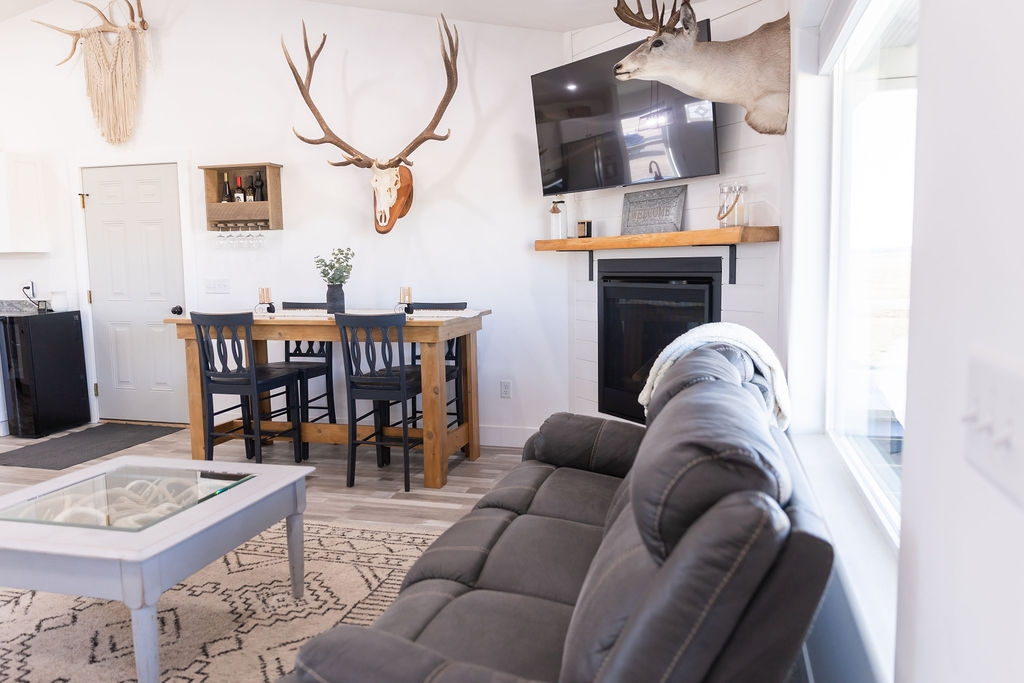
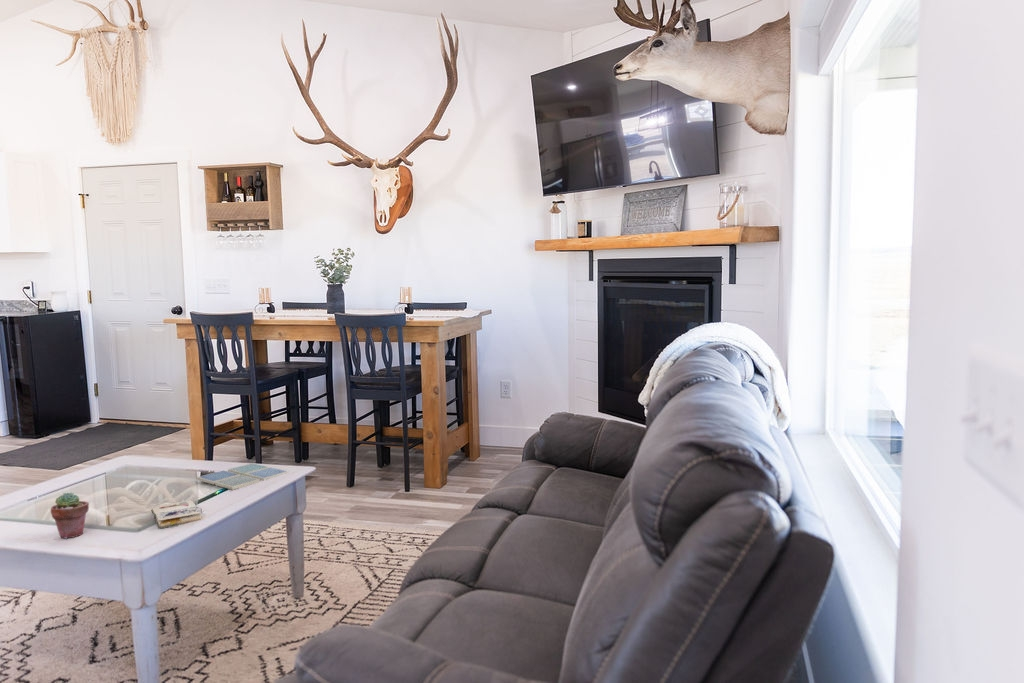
+ drink coaster (243, 475)
+ potted succulent (70, 513)
+ paperback book (178, 512)
